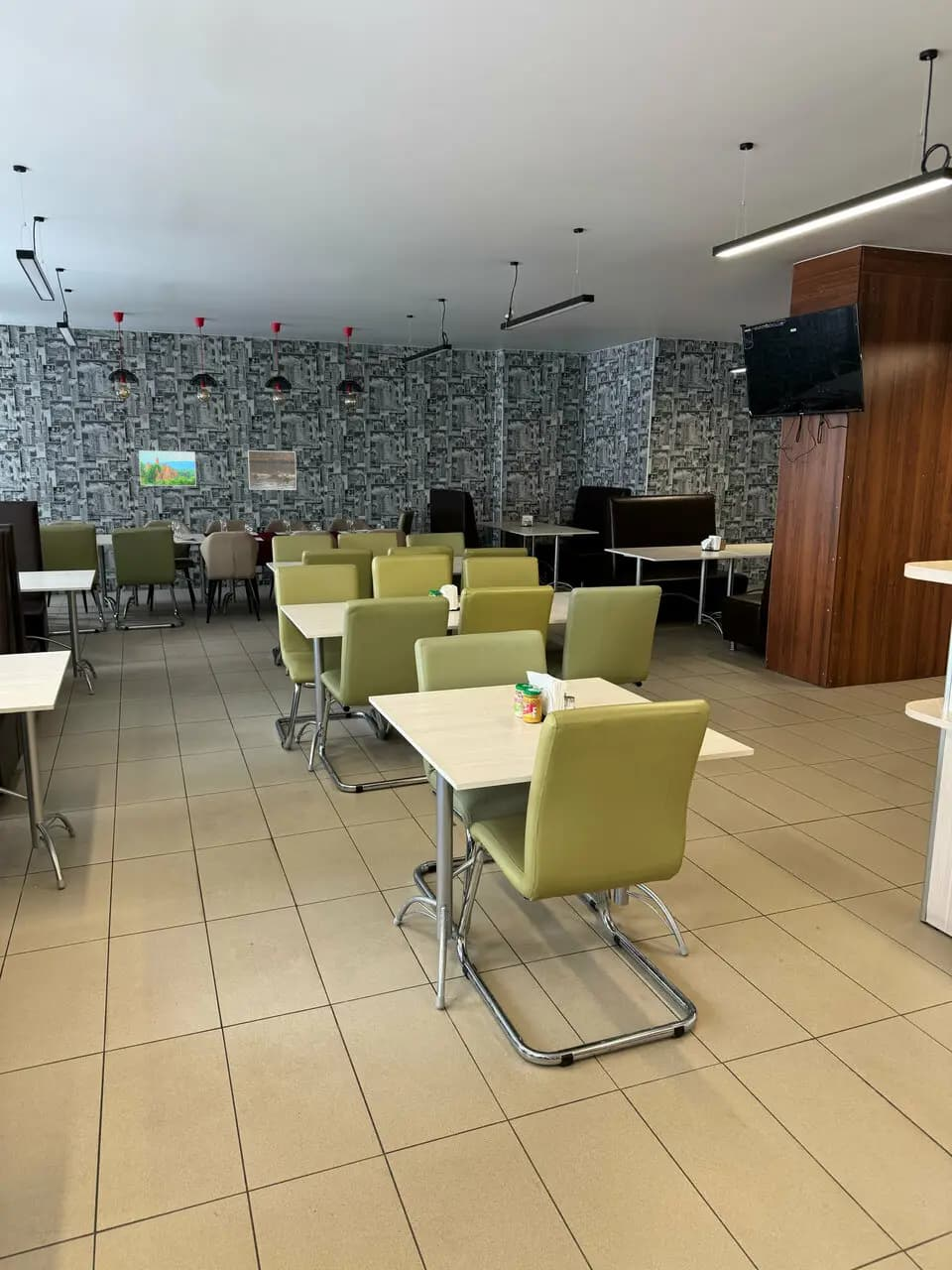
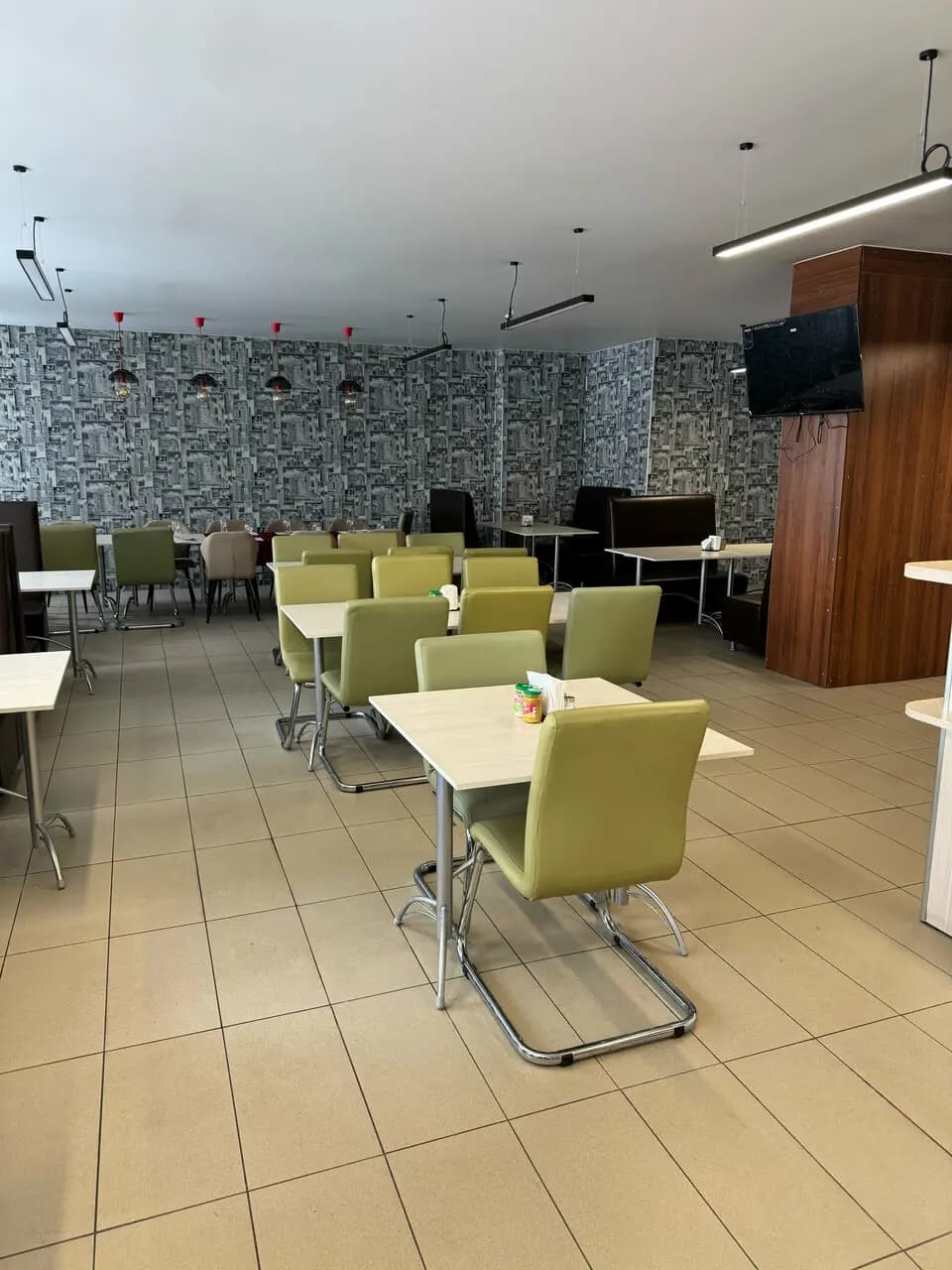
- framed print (272, 470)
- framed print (168, 468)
